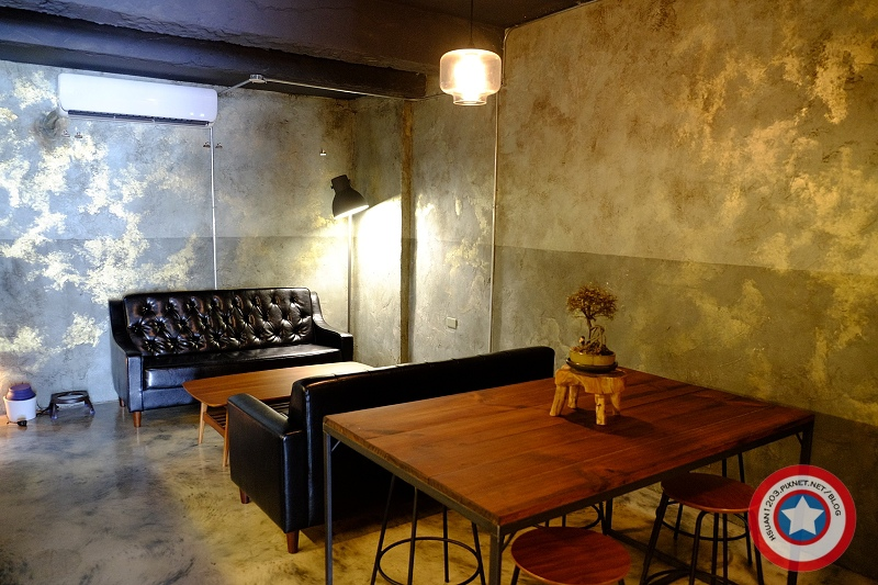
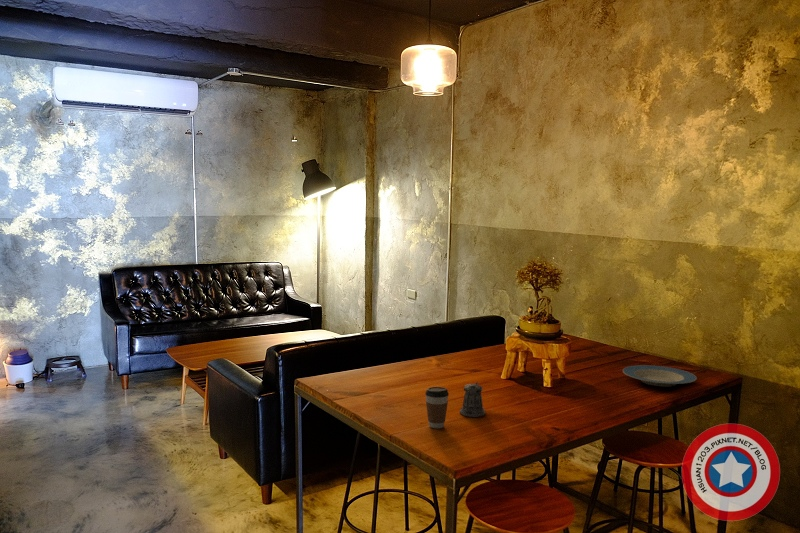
+ plate (658, 377)
+ pepper shaker (473, 397)
+ coffee cup (436, 407)
